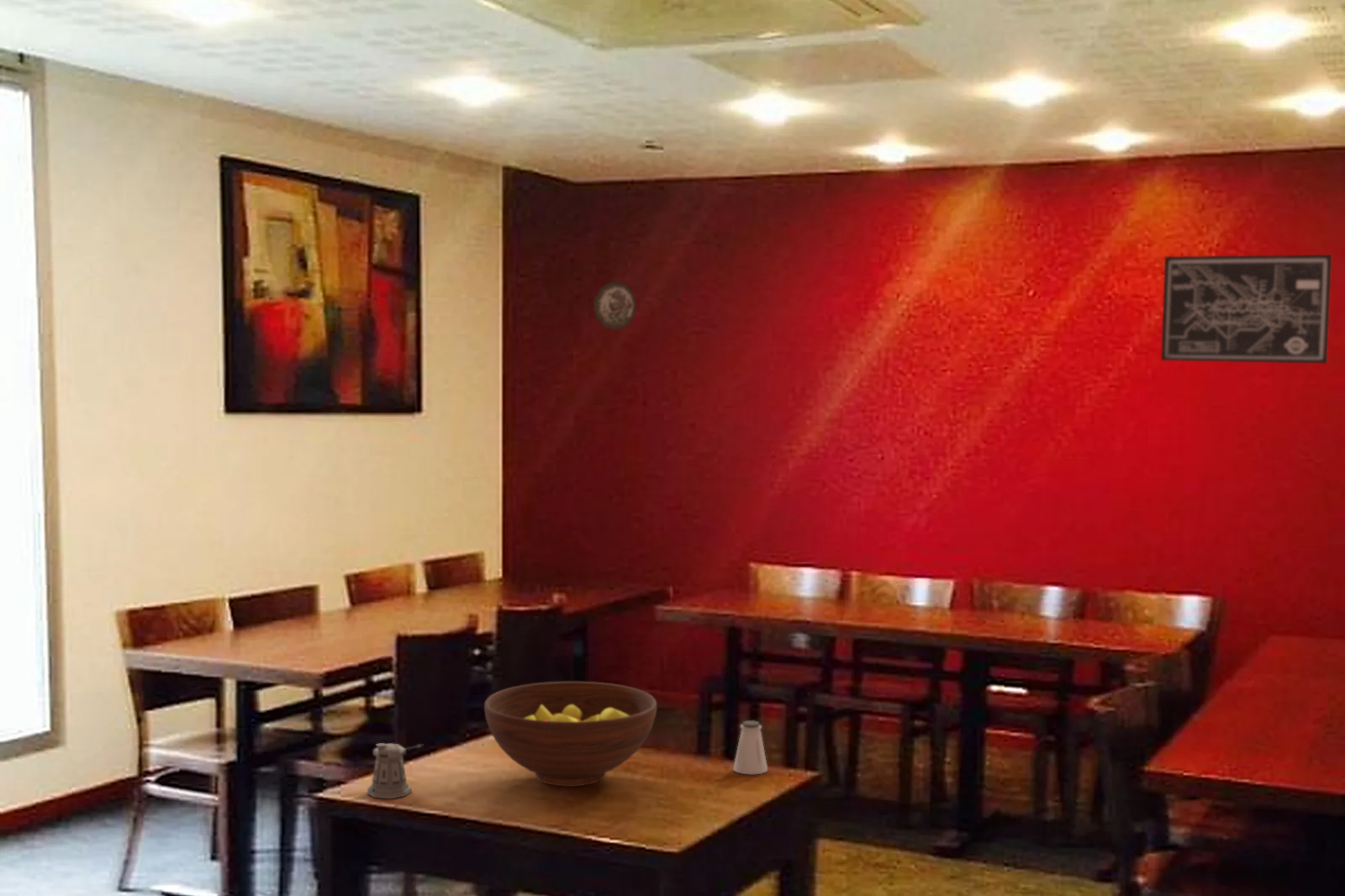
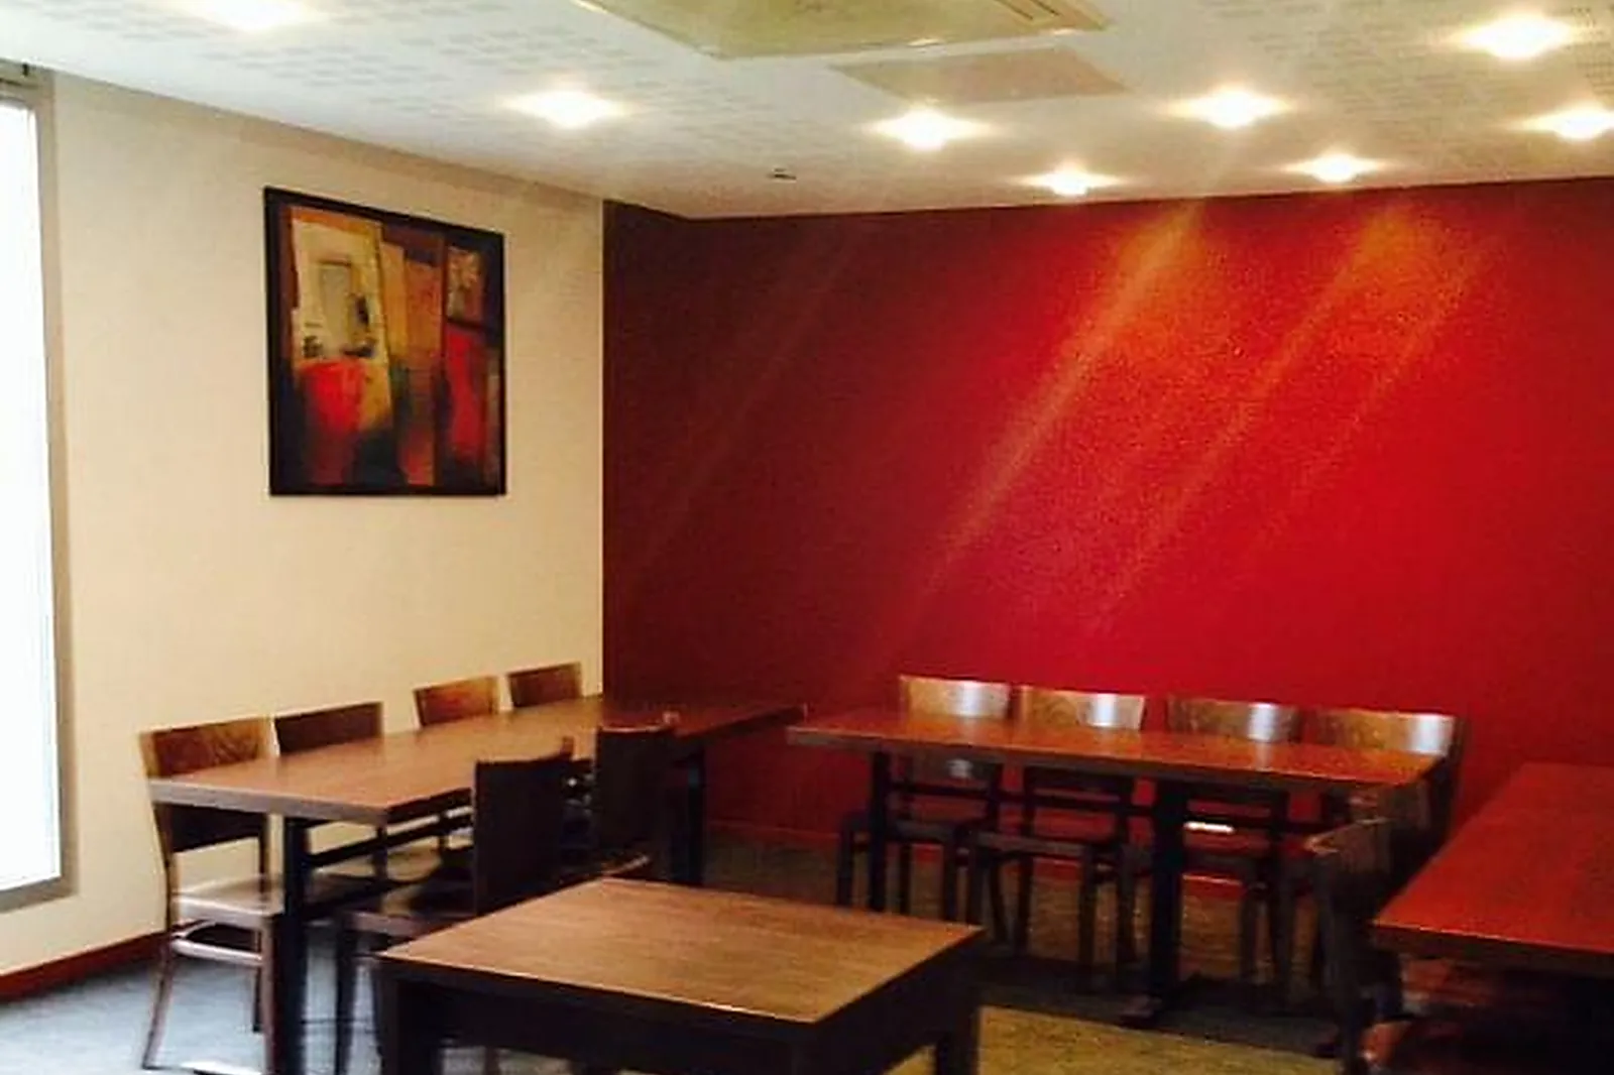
- decorative plate (615, 305)
- saltshaker (751, 746)
- wall art (1244, 308)
- pepper shaker (393, 767)
- fruit bowl (570, 740)
